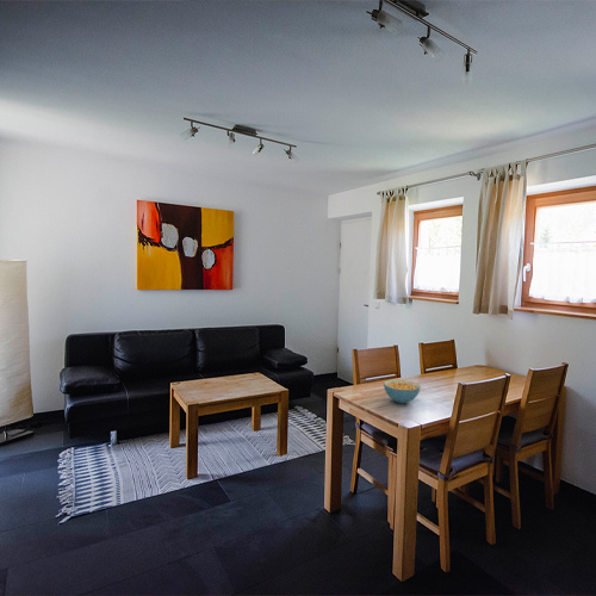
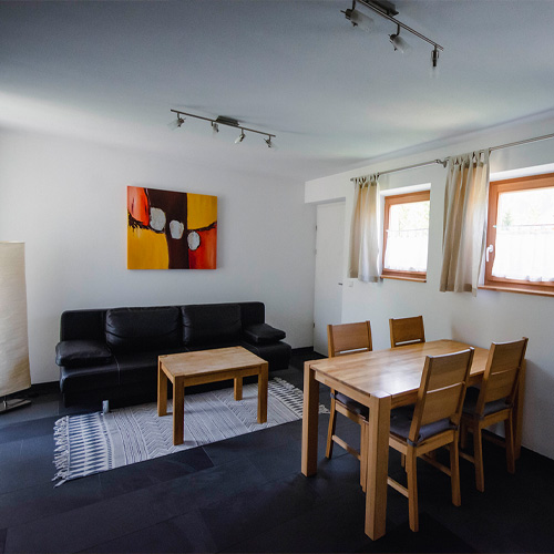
- cereal bowl (401, 392)
